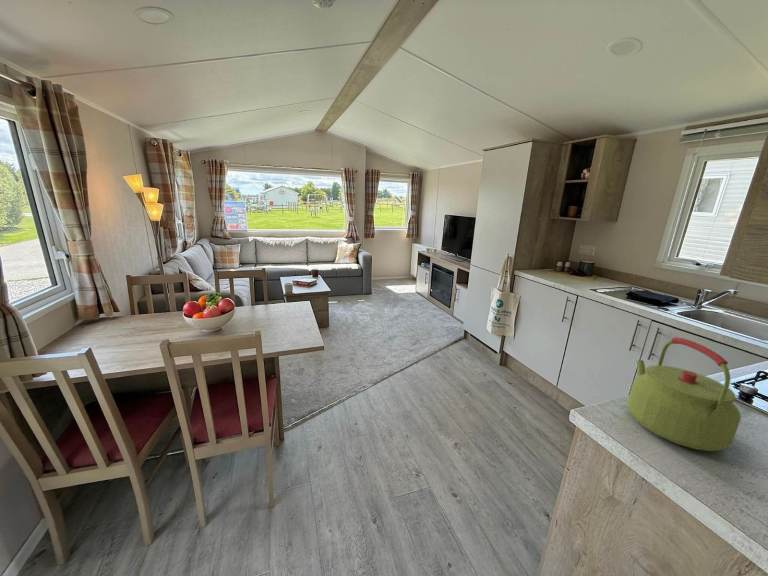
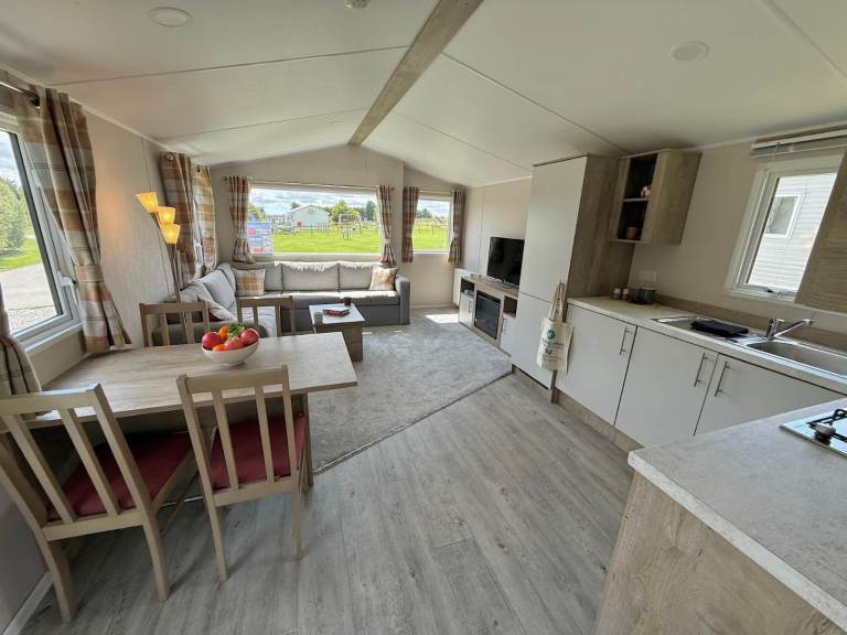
- kettle (675, 380)
